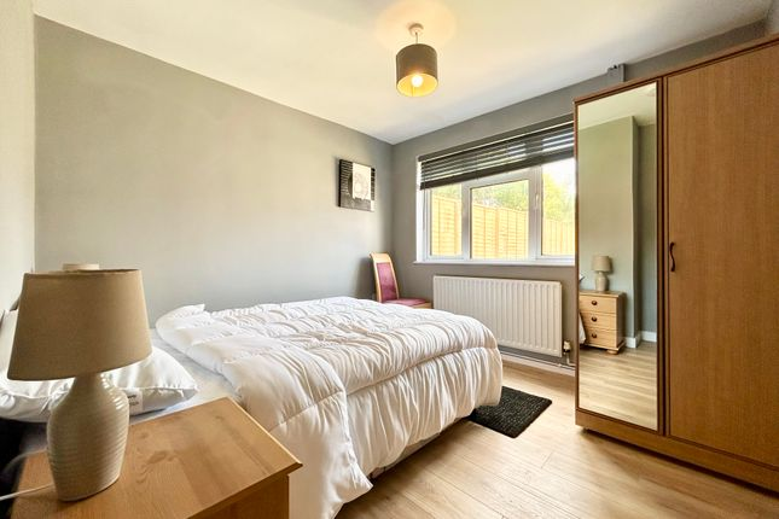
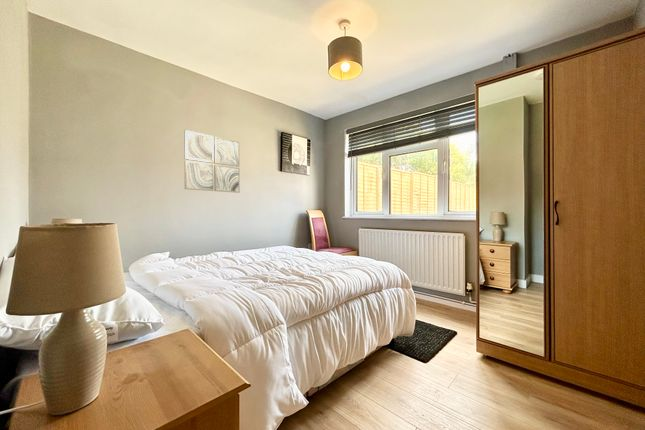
+ wall art (213, 164)
